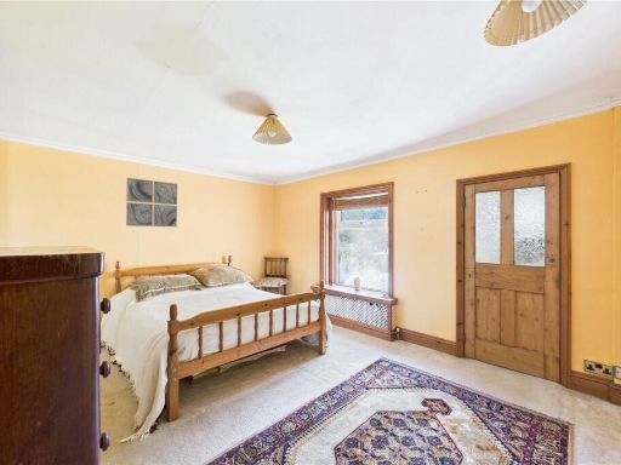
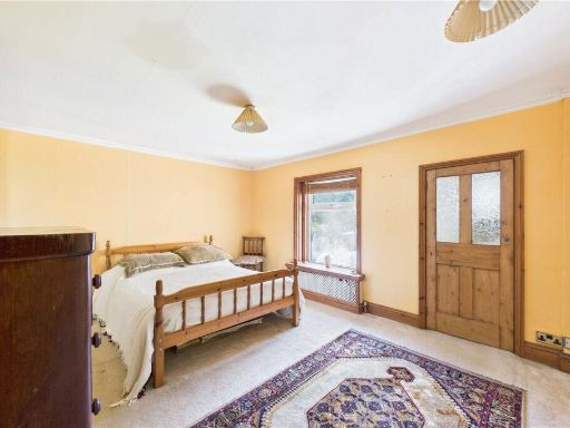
- wall art (152, 202)
